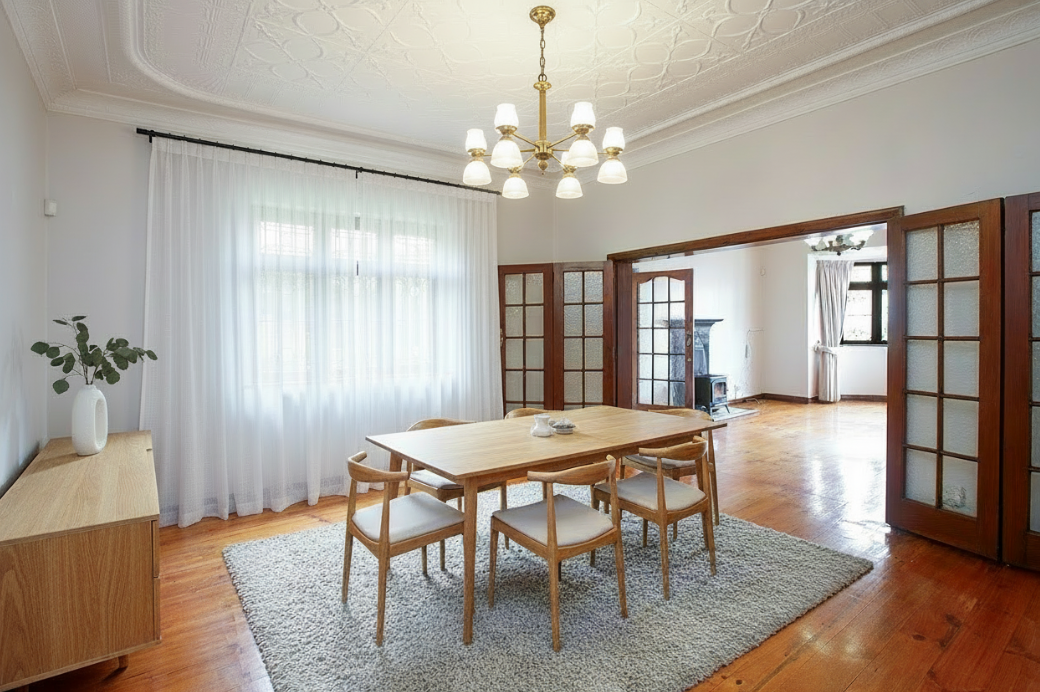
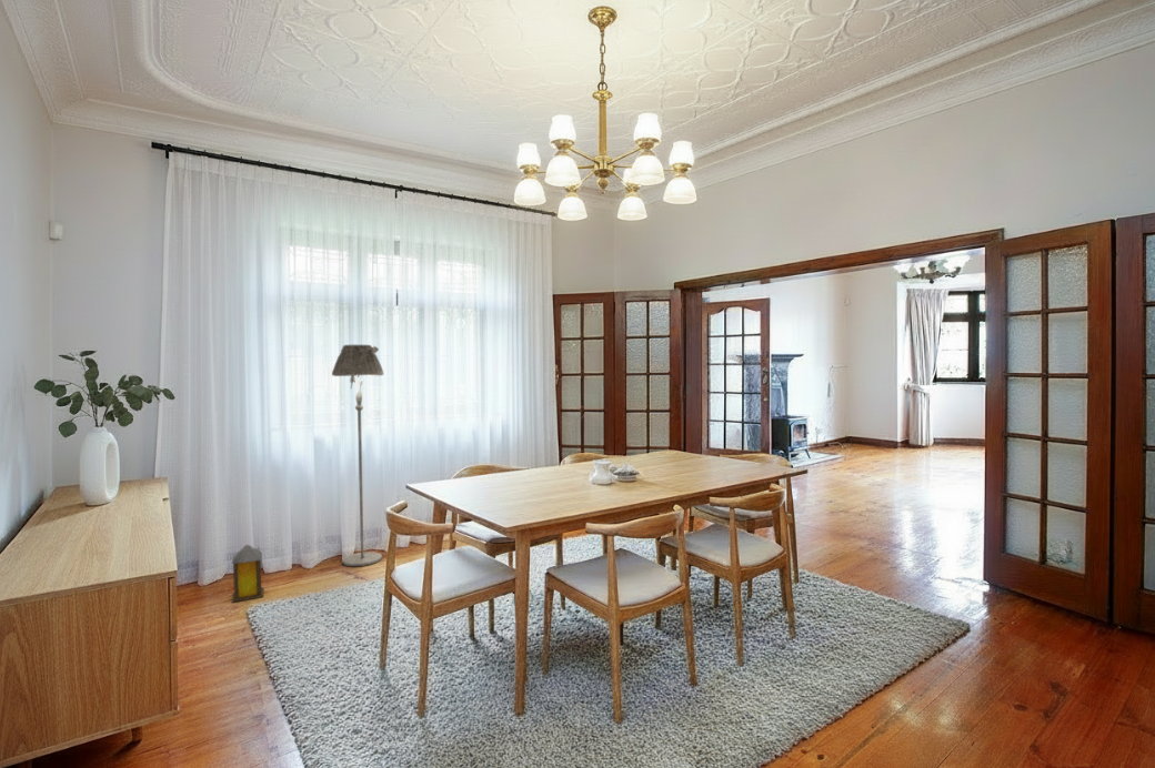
+ lantern (247, 569)
+ floor lamp (360, 453)
